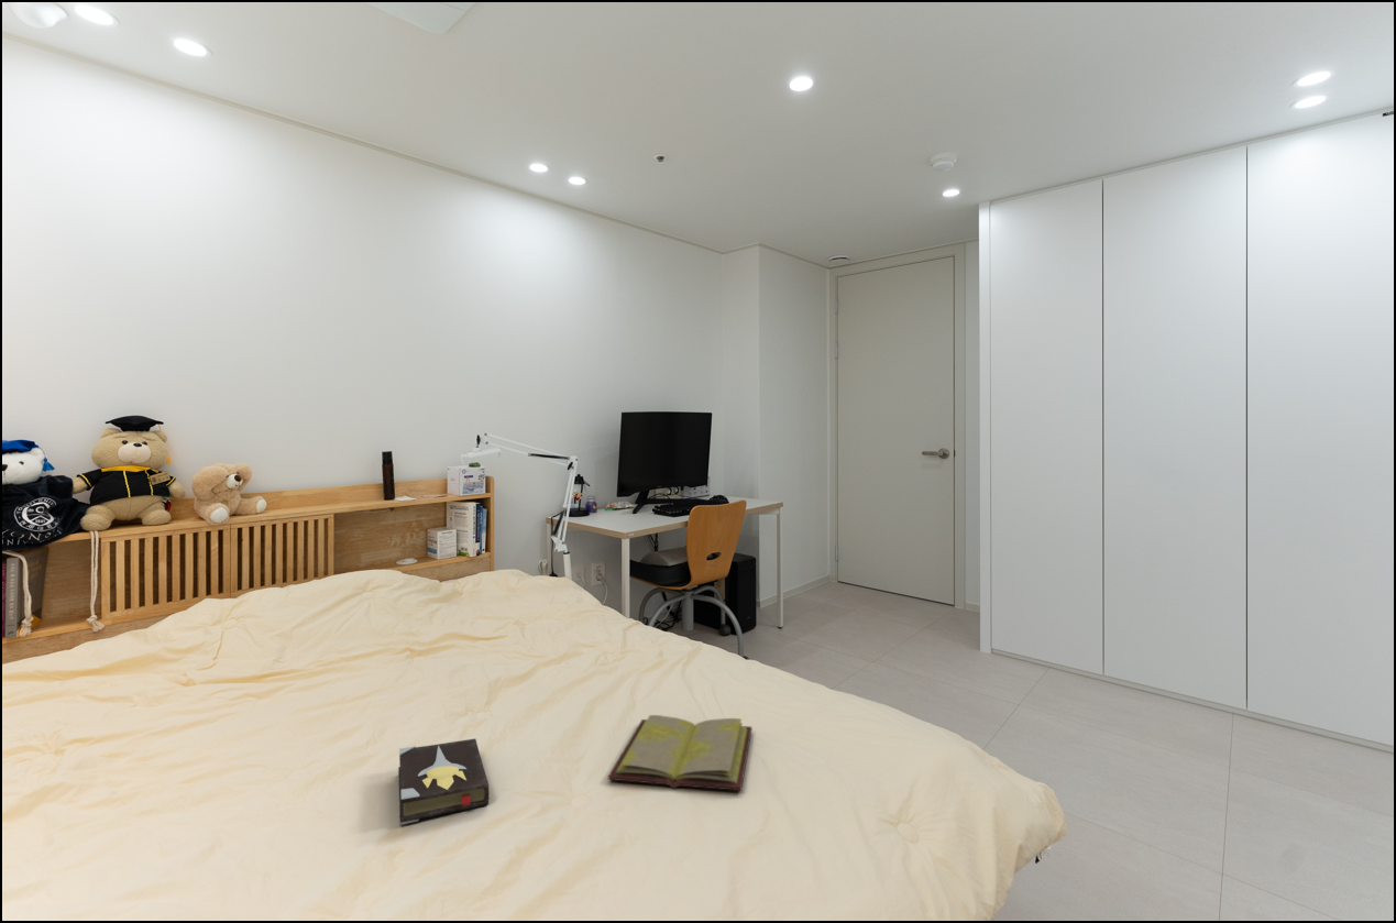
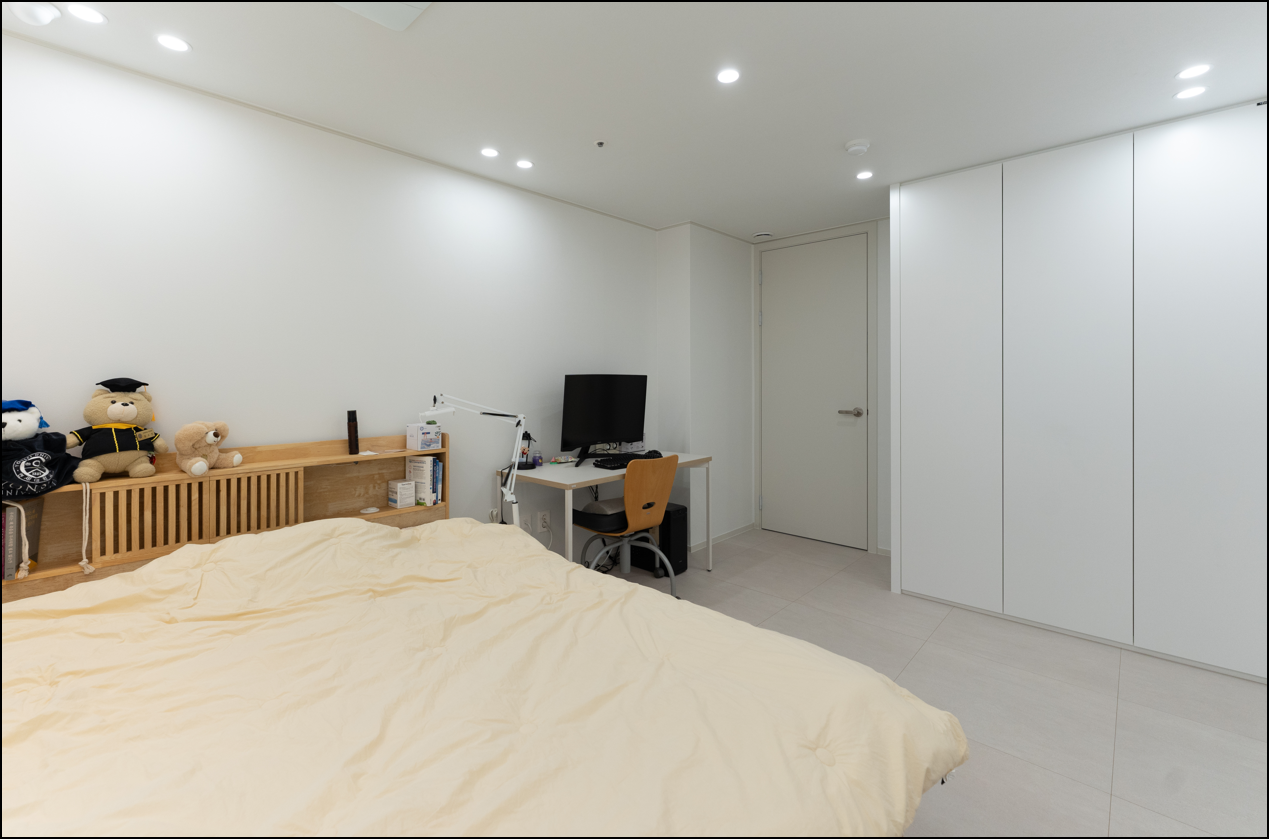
- hardback book (441, 774)
- diary (685, 746)
